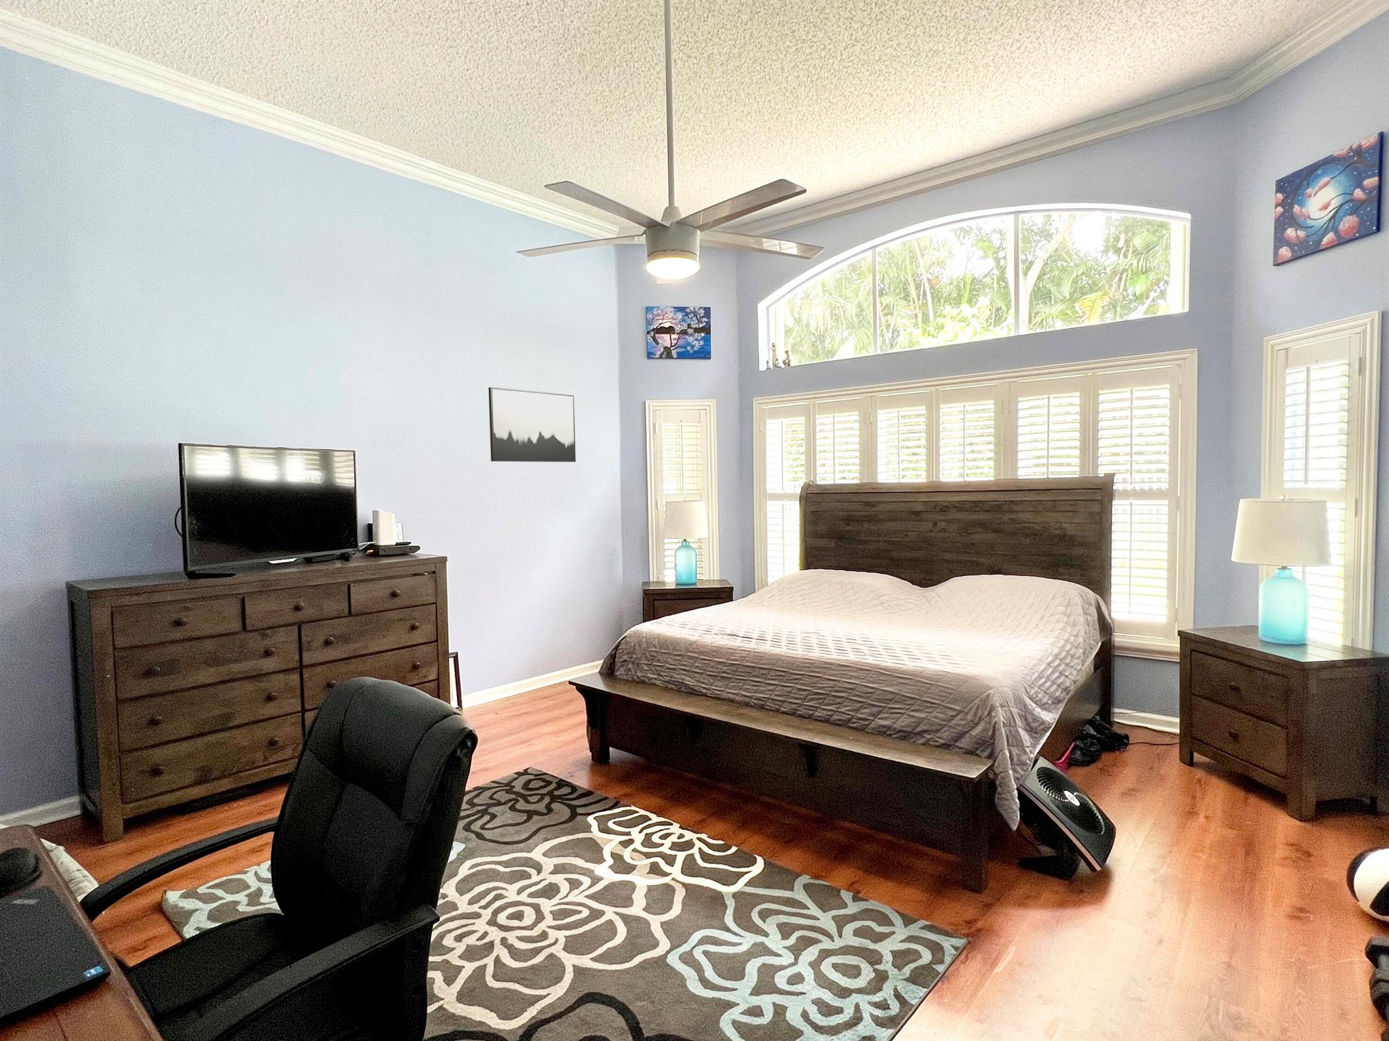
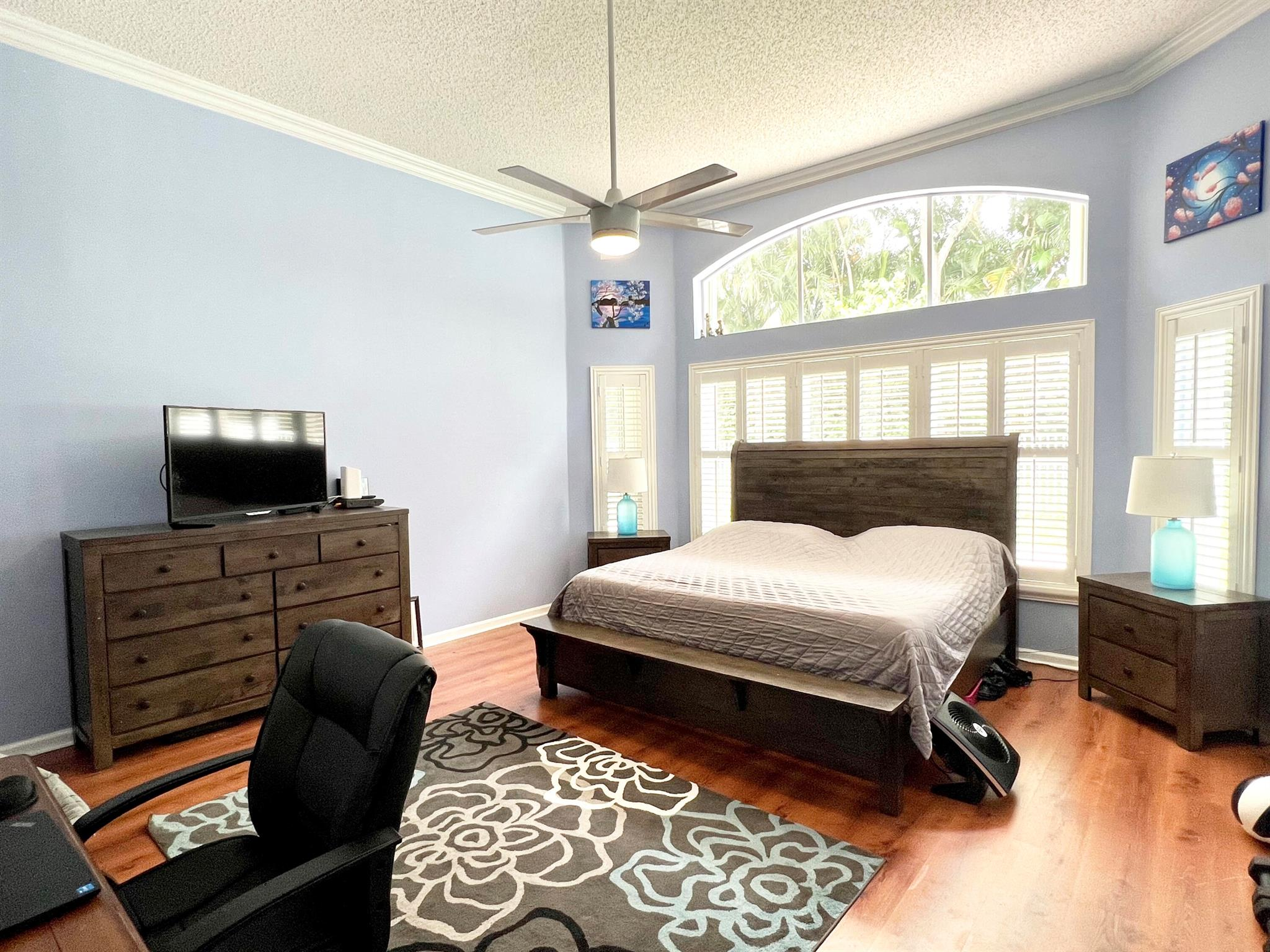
- wall art (535, 426)
